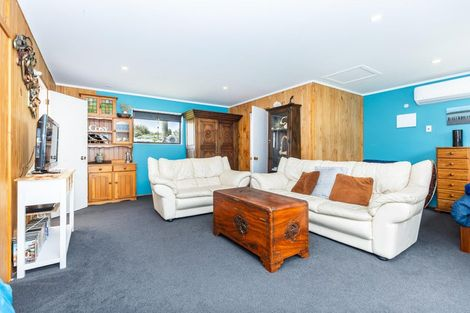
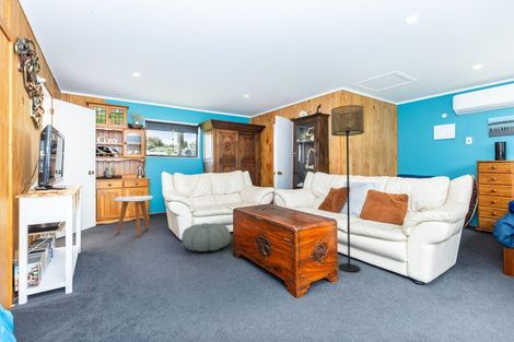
+ side table (137, 215)
+ floor lamp (348, 188)
+ pouf (207, 236)
